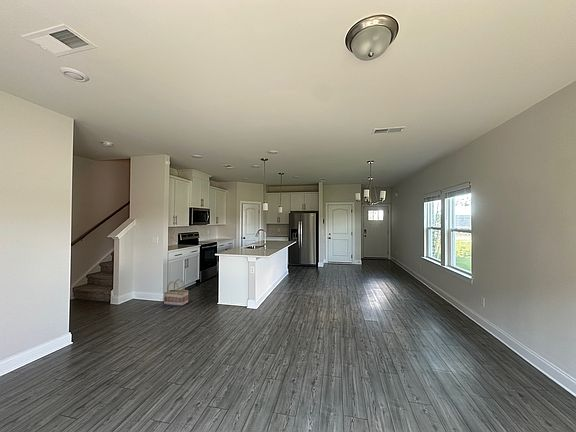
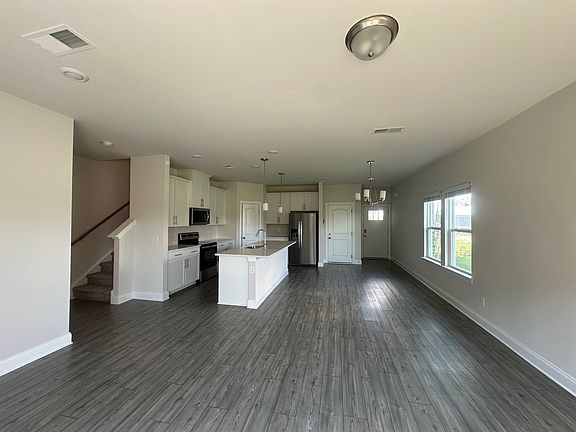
- basket (176, 291)
